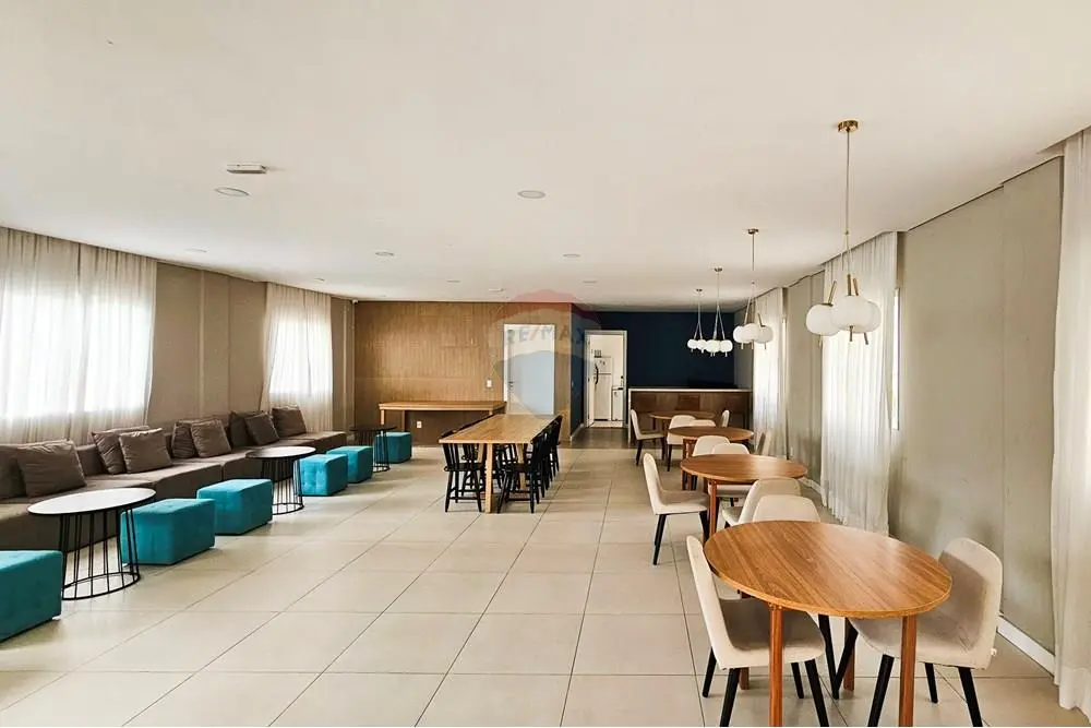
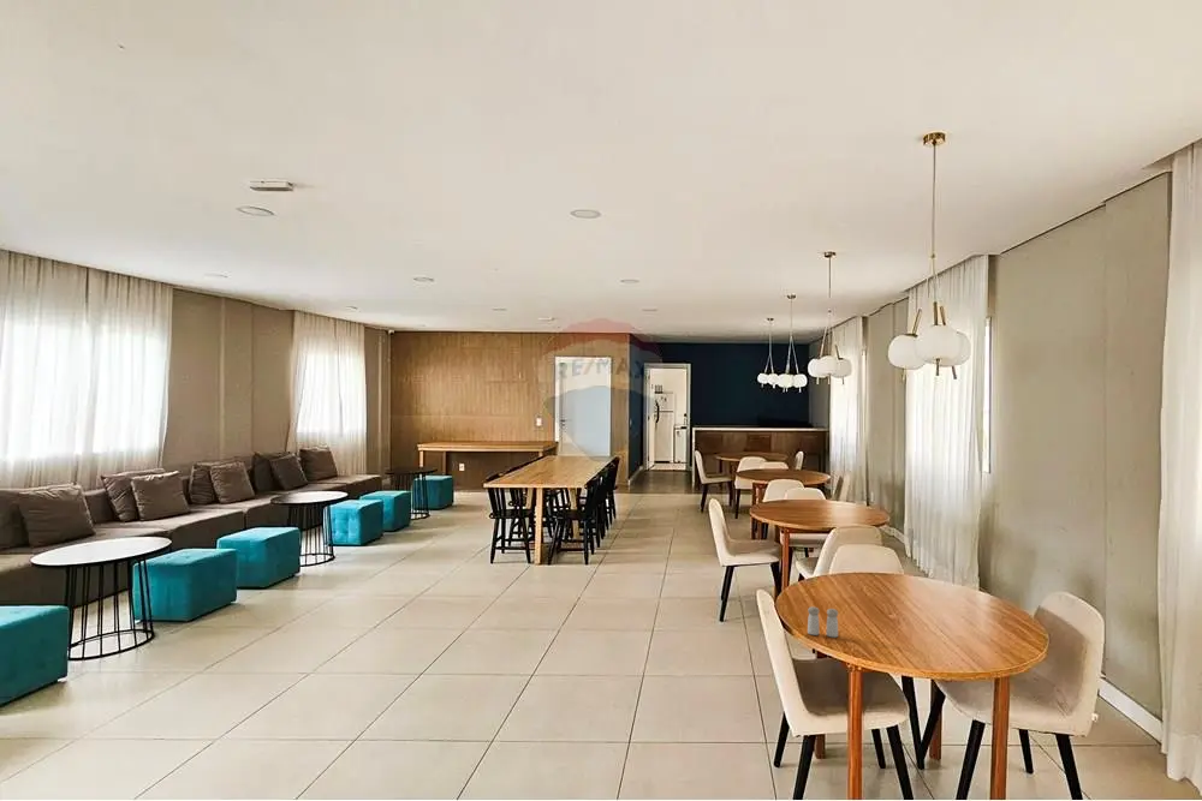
+ salt and pepper shaker (827, 621)
